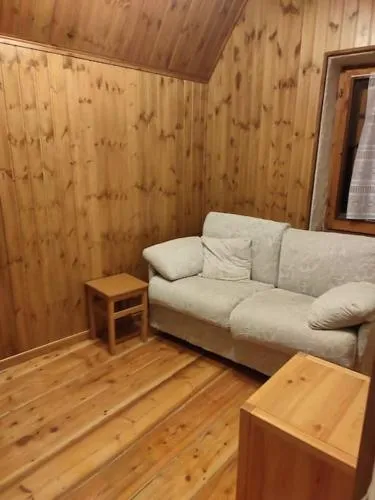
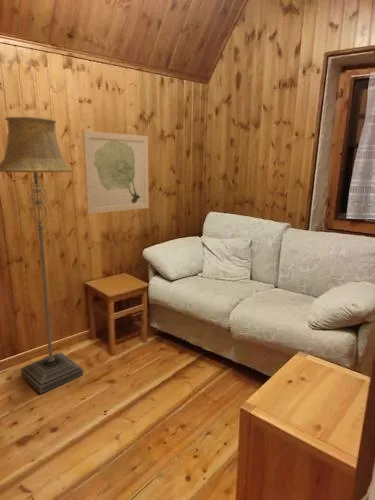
+ floor lamp (42, 258)
+ wall art (119, 173)
